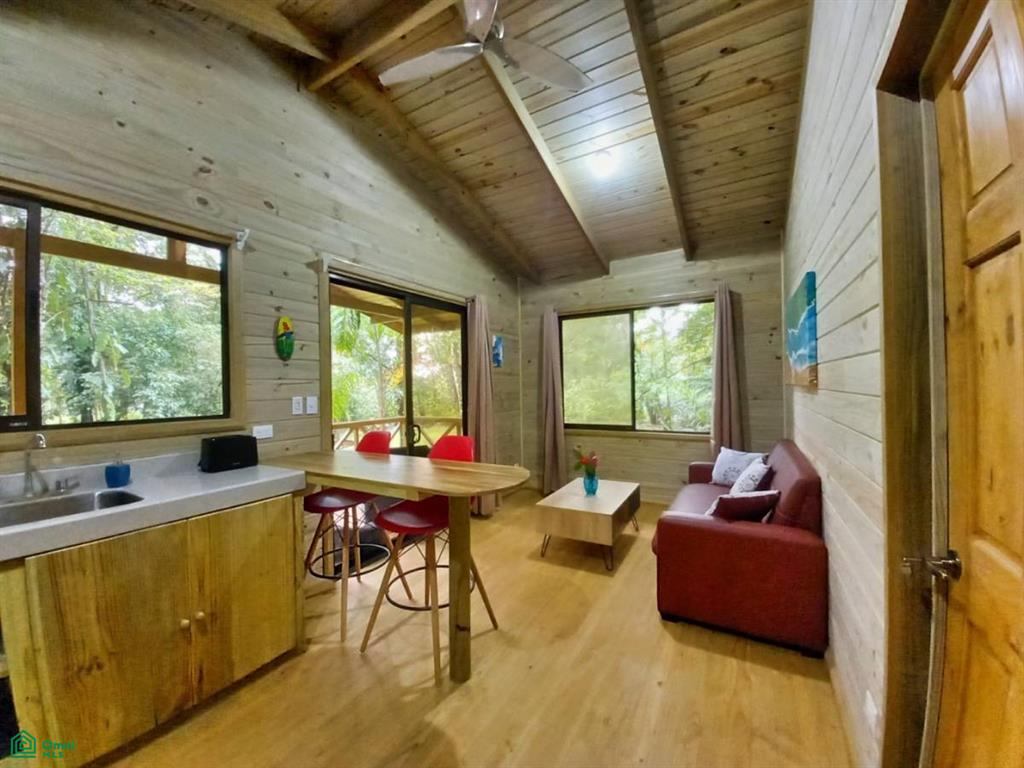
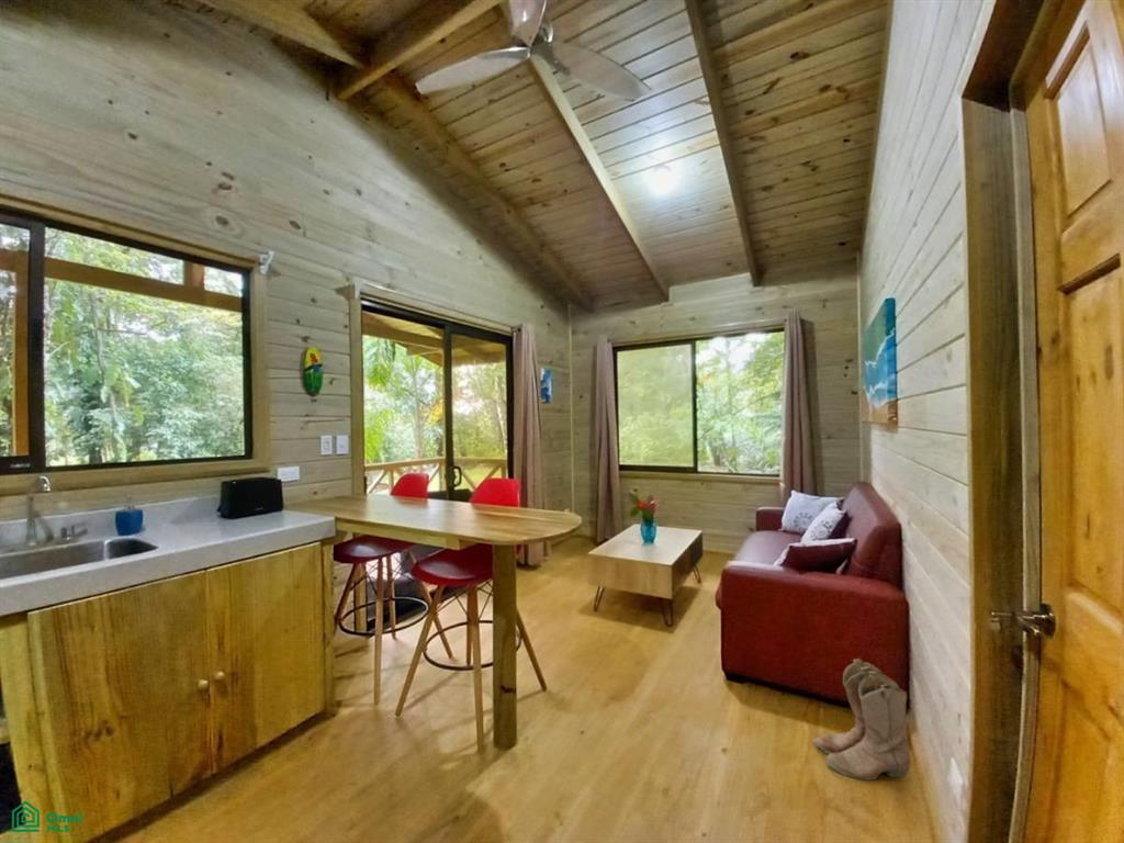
+ boots (858, 713)
